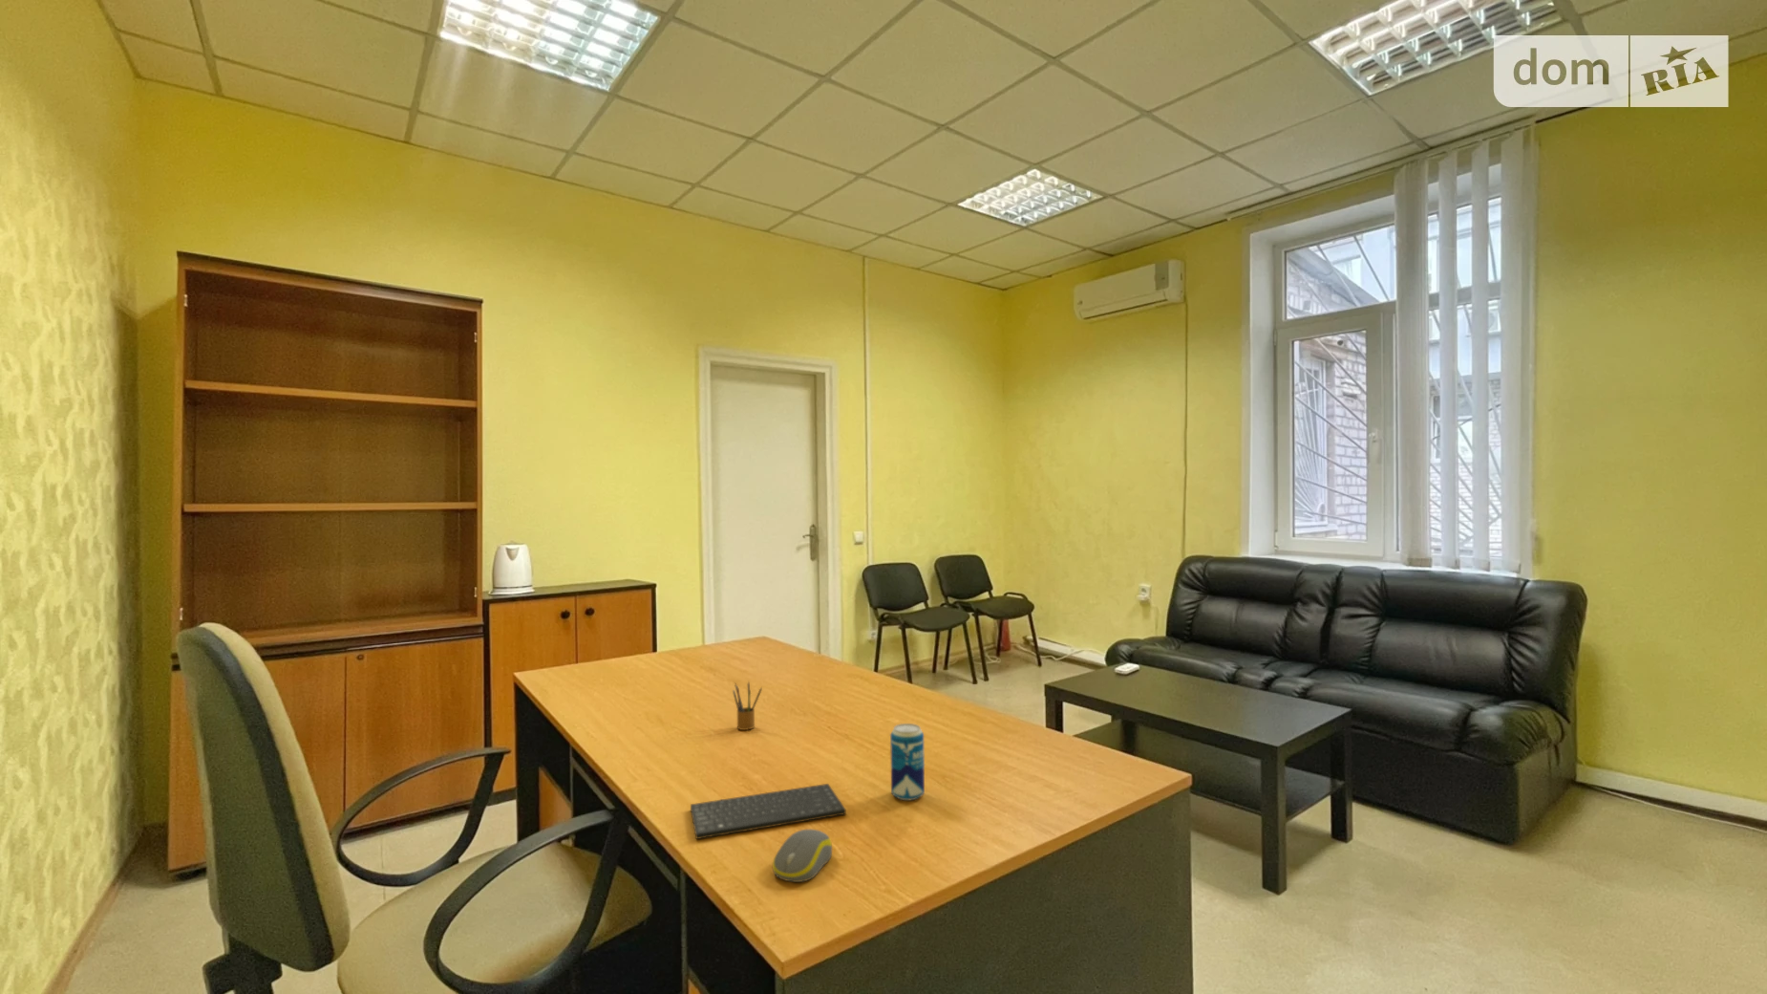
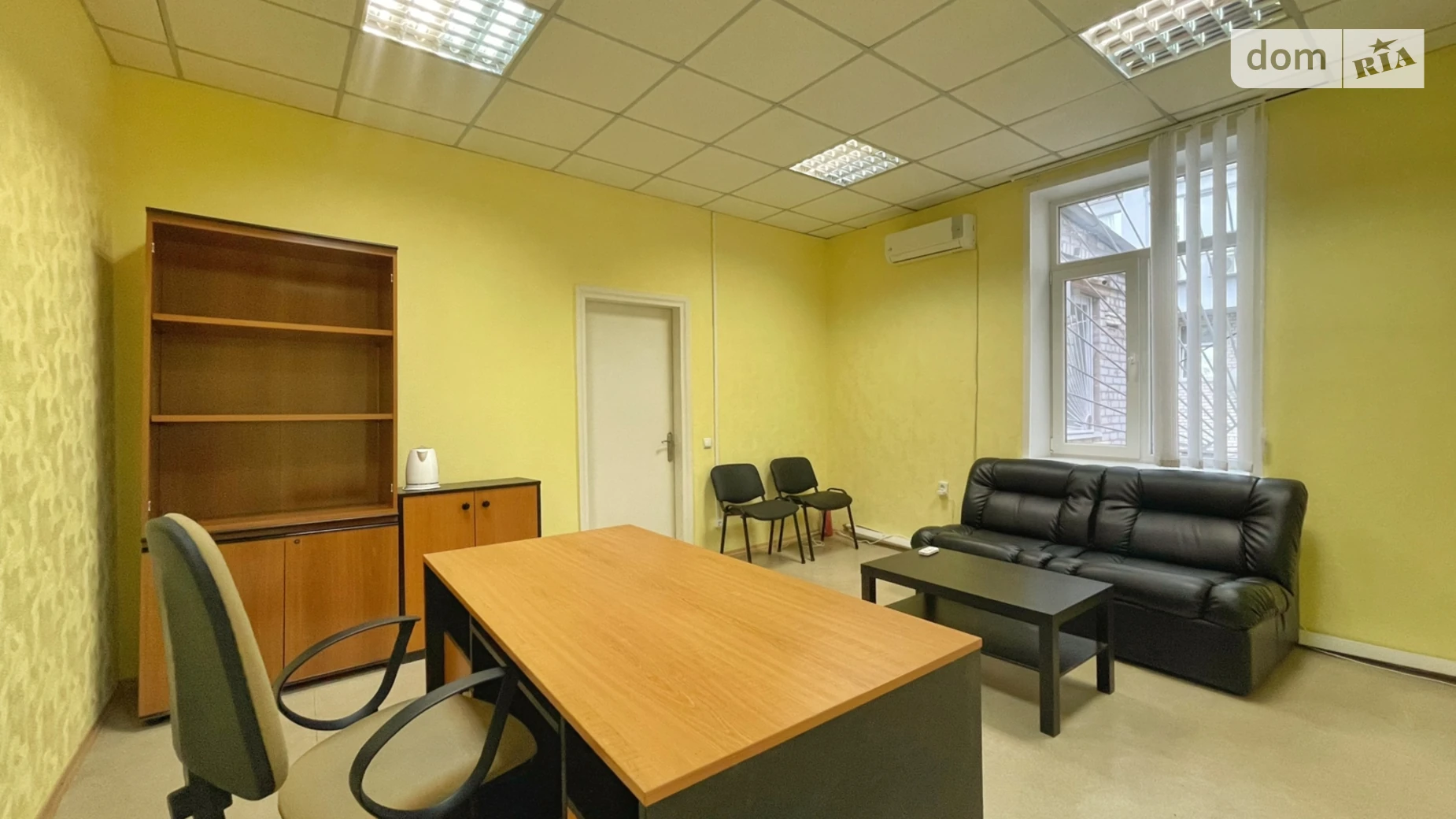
- computer mouse (803, 851)
- beverage can (908, 761)
- keyboard (767, 808)
- pencil box (748, 705)
